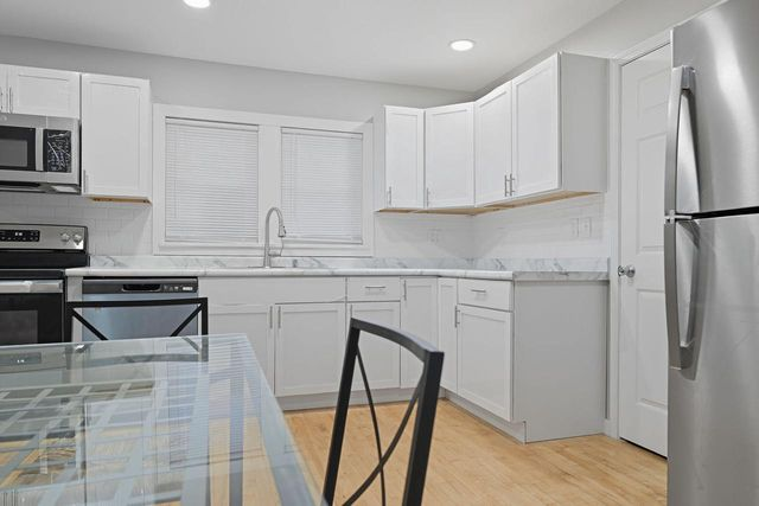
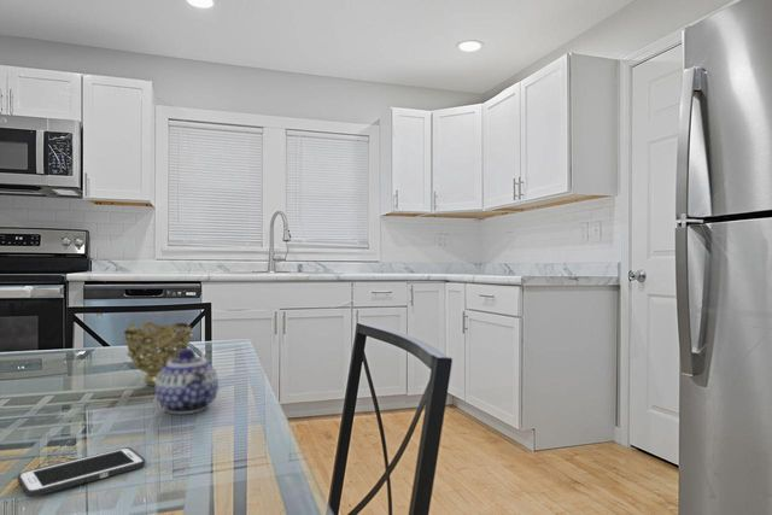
+ decorative bowl (158, 353)
+ teapot (187, 379)
+ cell phone (83, 469)
